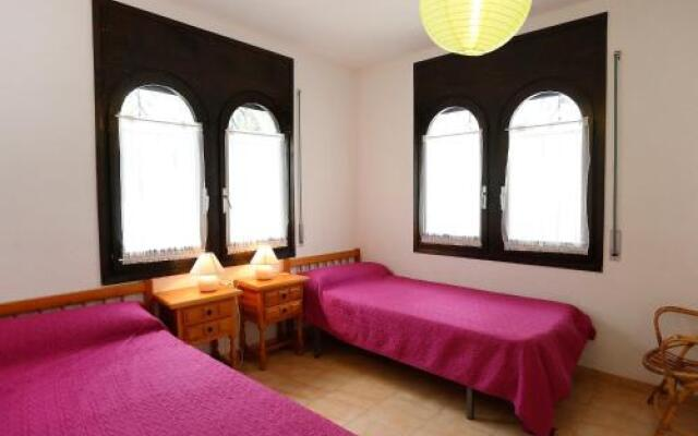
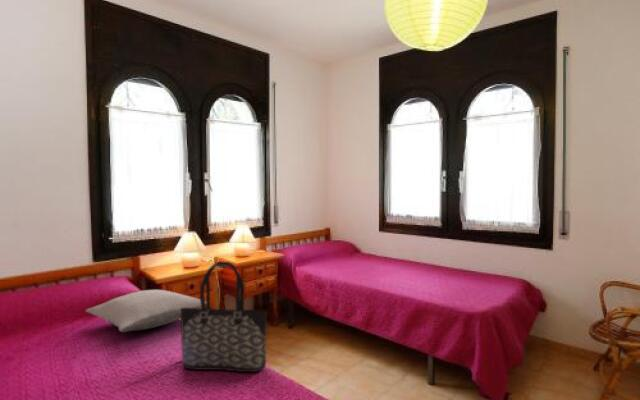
+ pillow (147, 307)
+ tote bag (223, 314)
